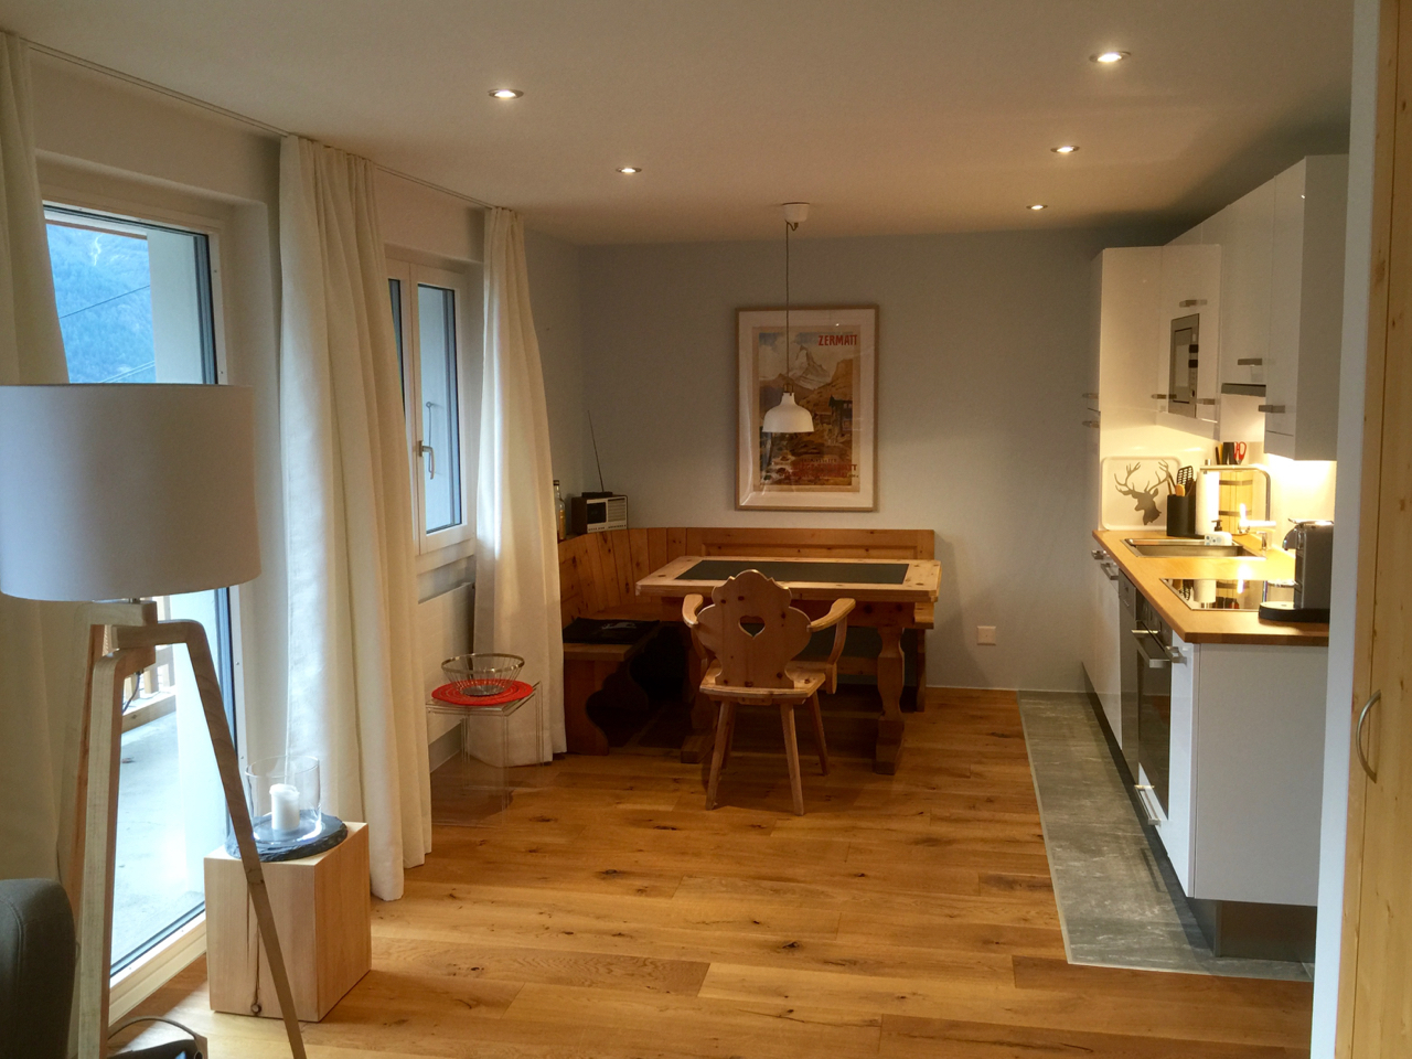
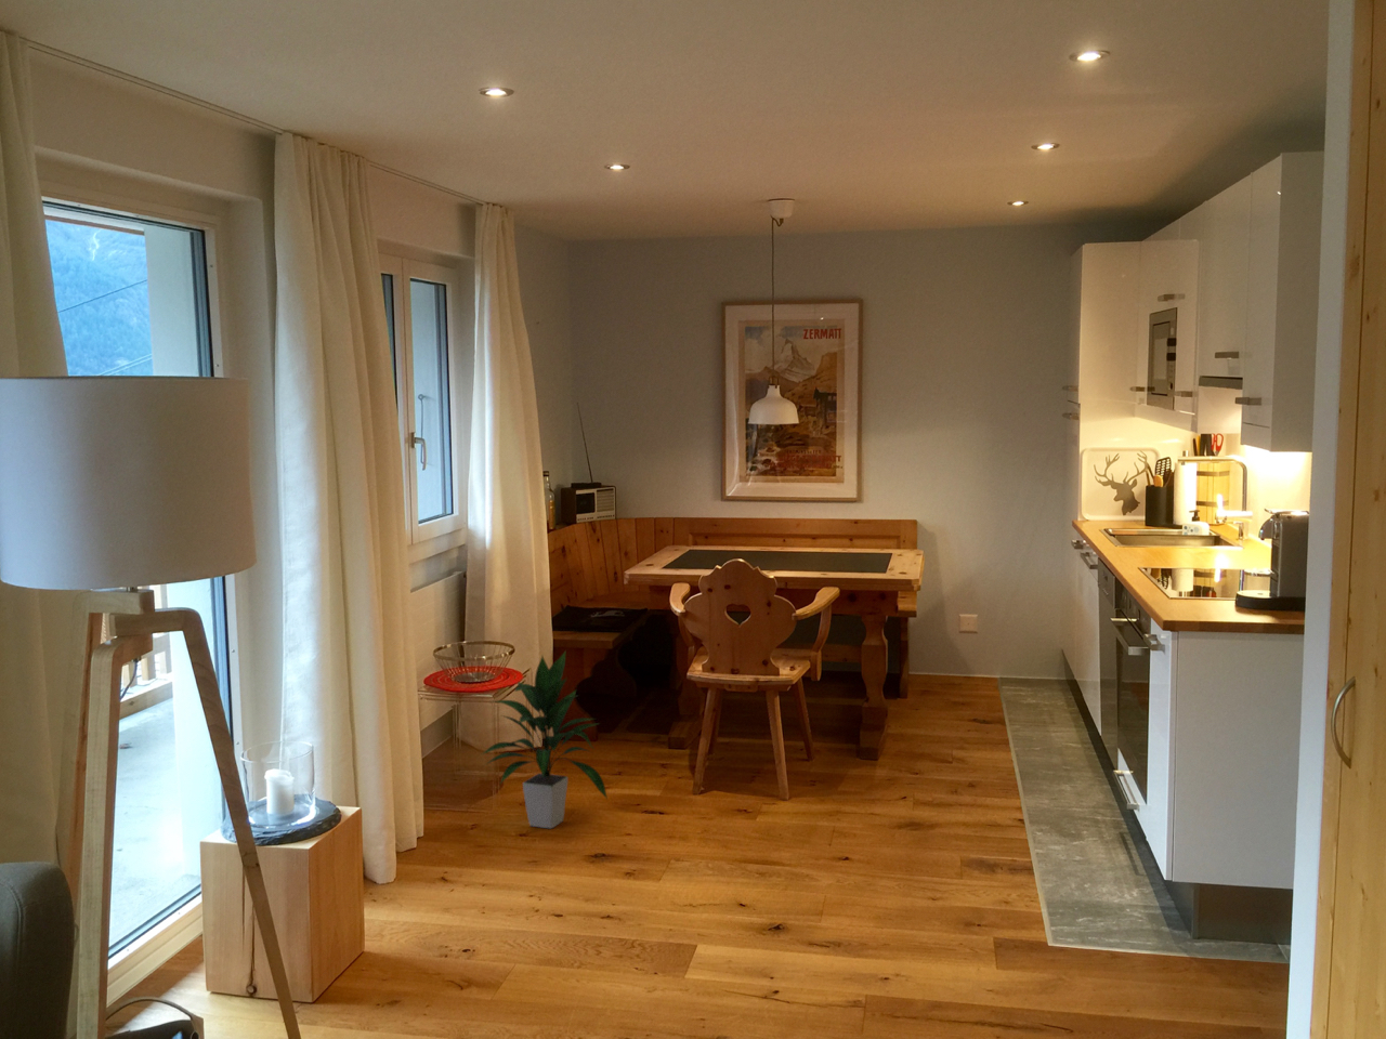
+ indoor plant (547, 741)
